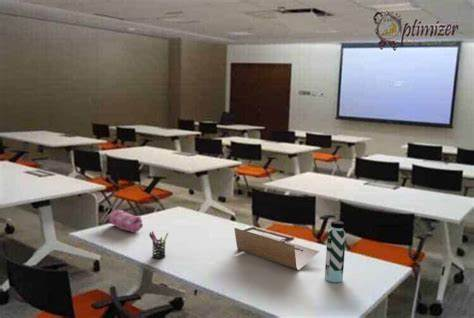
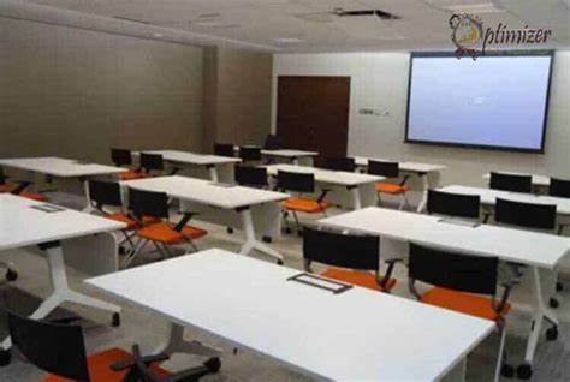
- desk organizer (276, 243)
- water bottle (335, 251)
- pencil case (125, 220)
- pen holder (158, 244)
